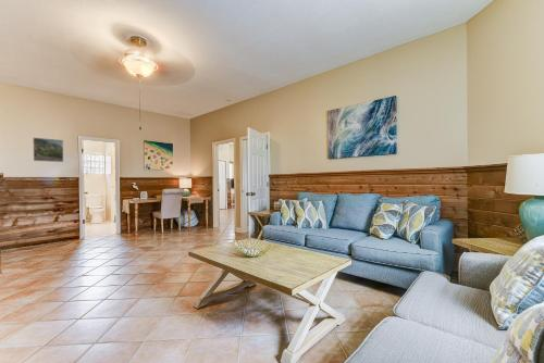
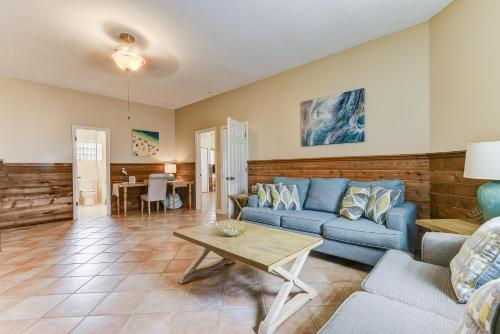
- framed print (48, 150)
